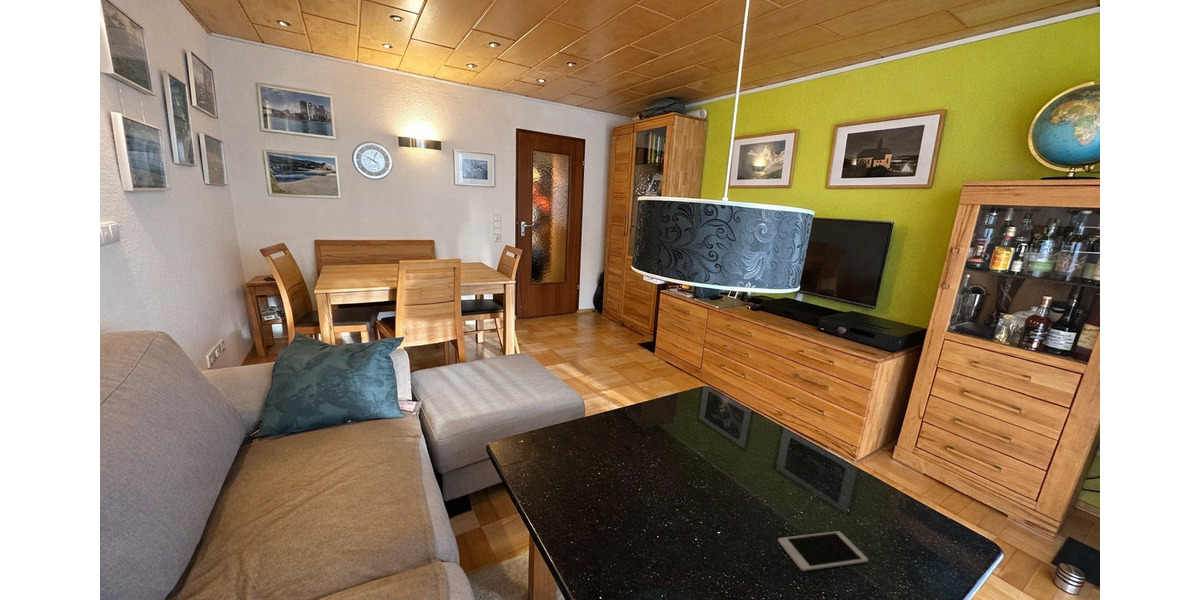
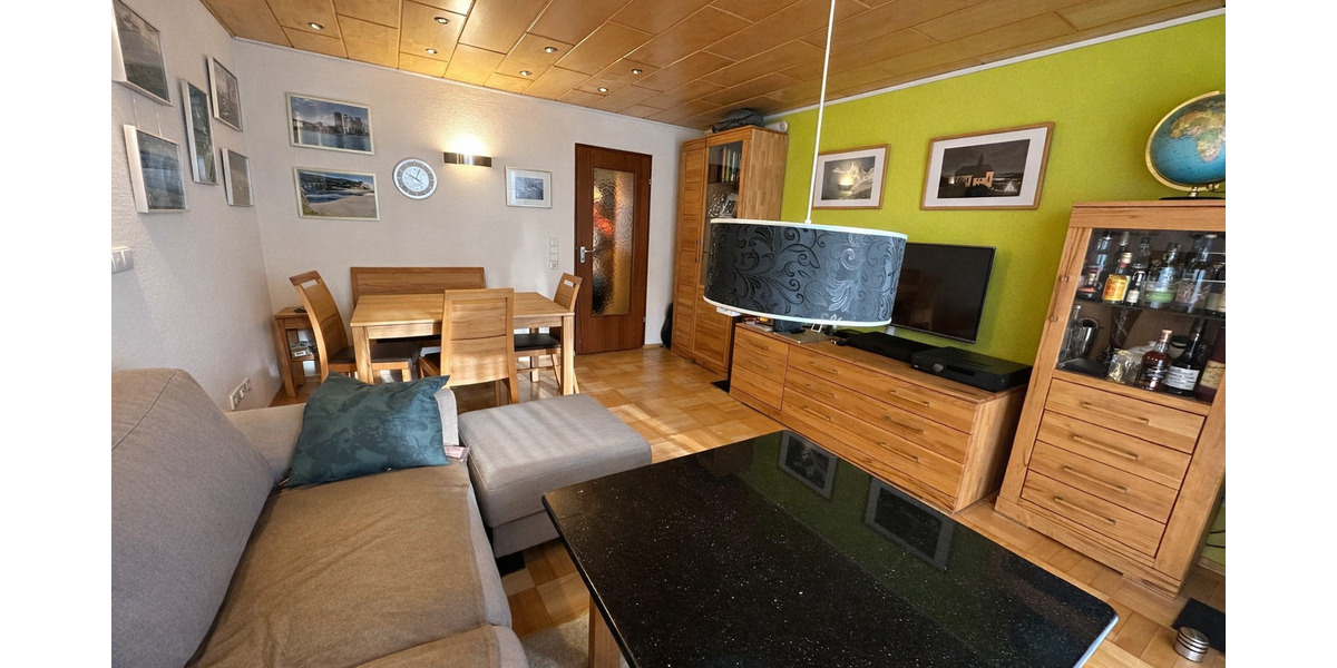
- cell phone (822, 549)
